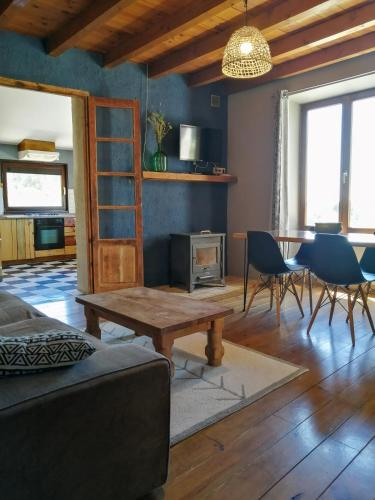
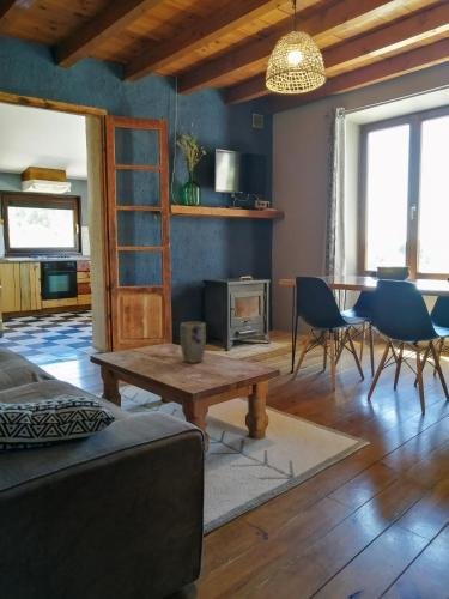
+ plant pot (193, 341)
